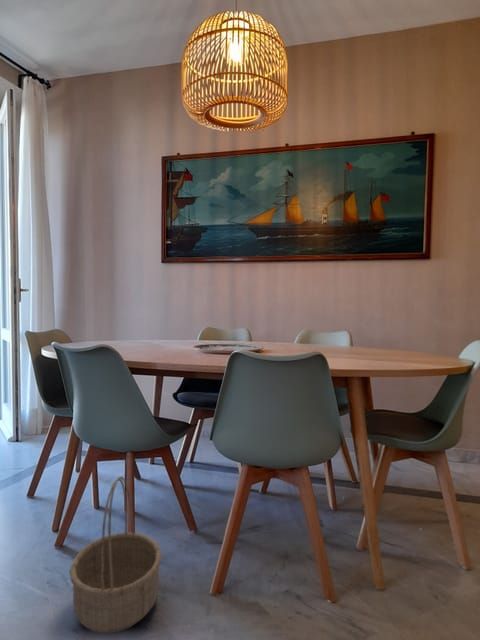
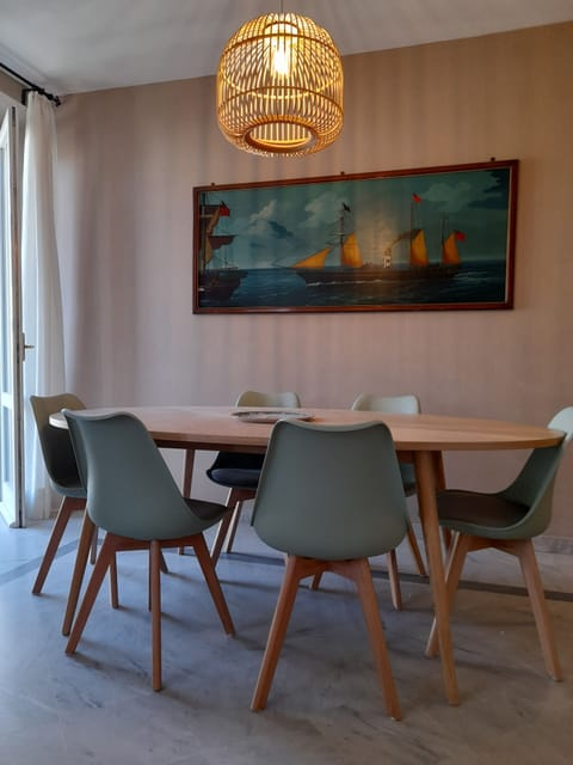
- basket (117, 544)
